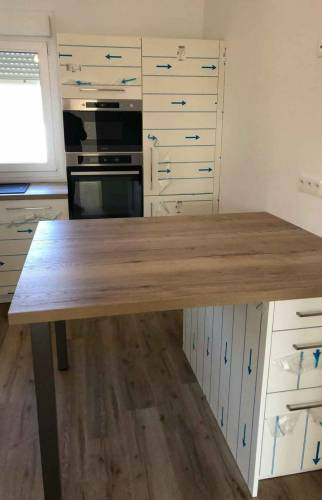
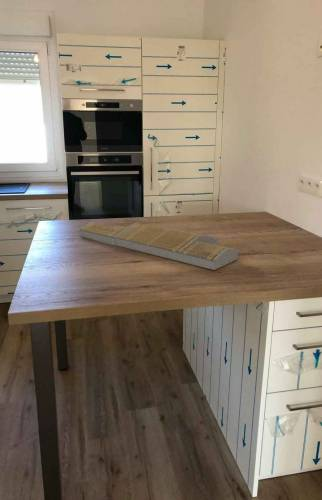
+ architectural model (159, 235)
